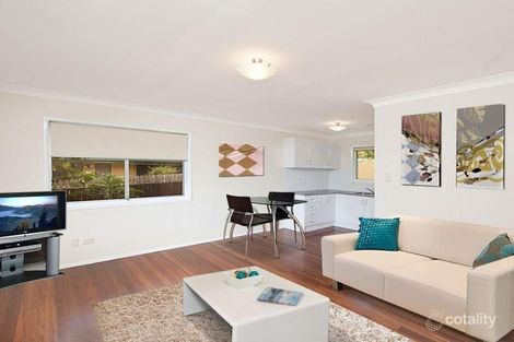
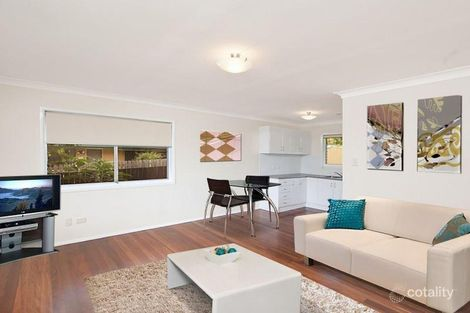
- magazine (280, 295)
